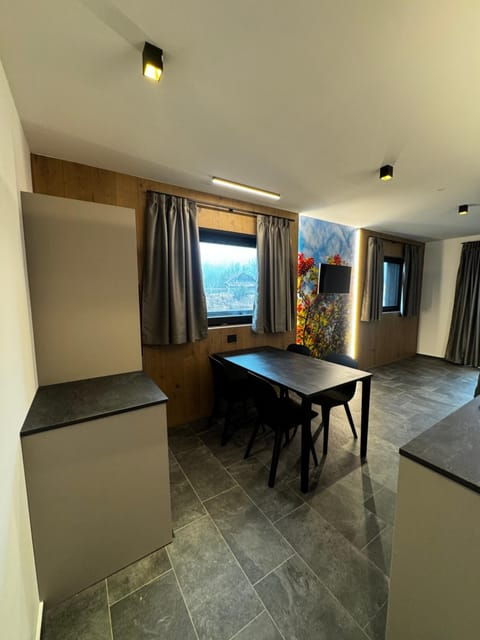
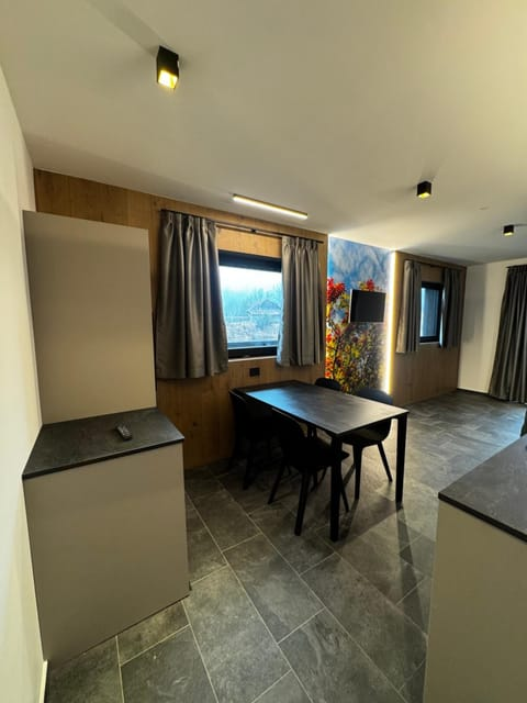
+ remote control (123, 431)
